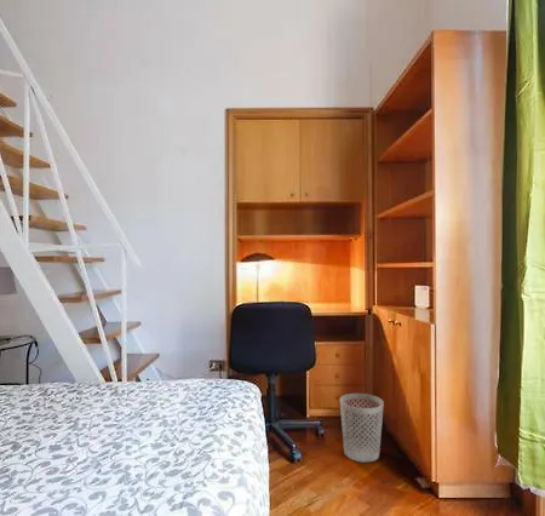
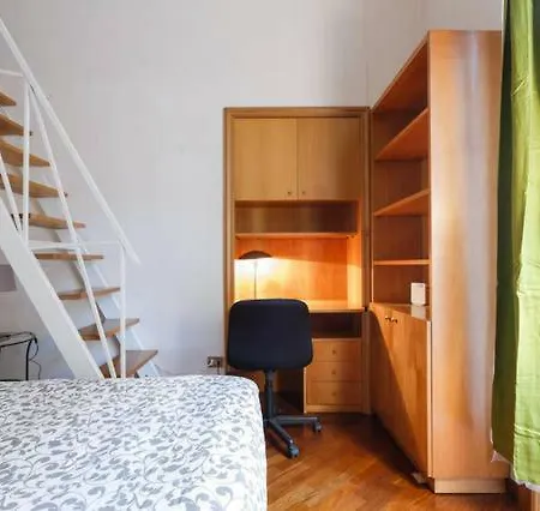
- wastebasket (361, 428)
